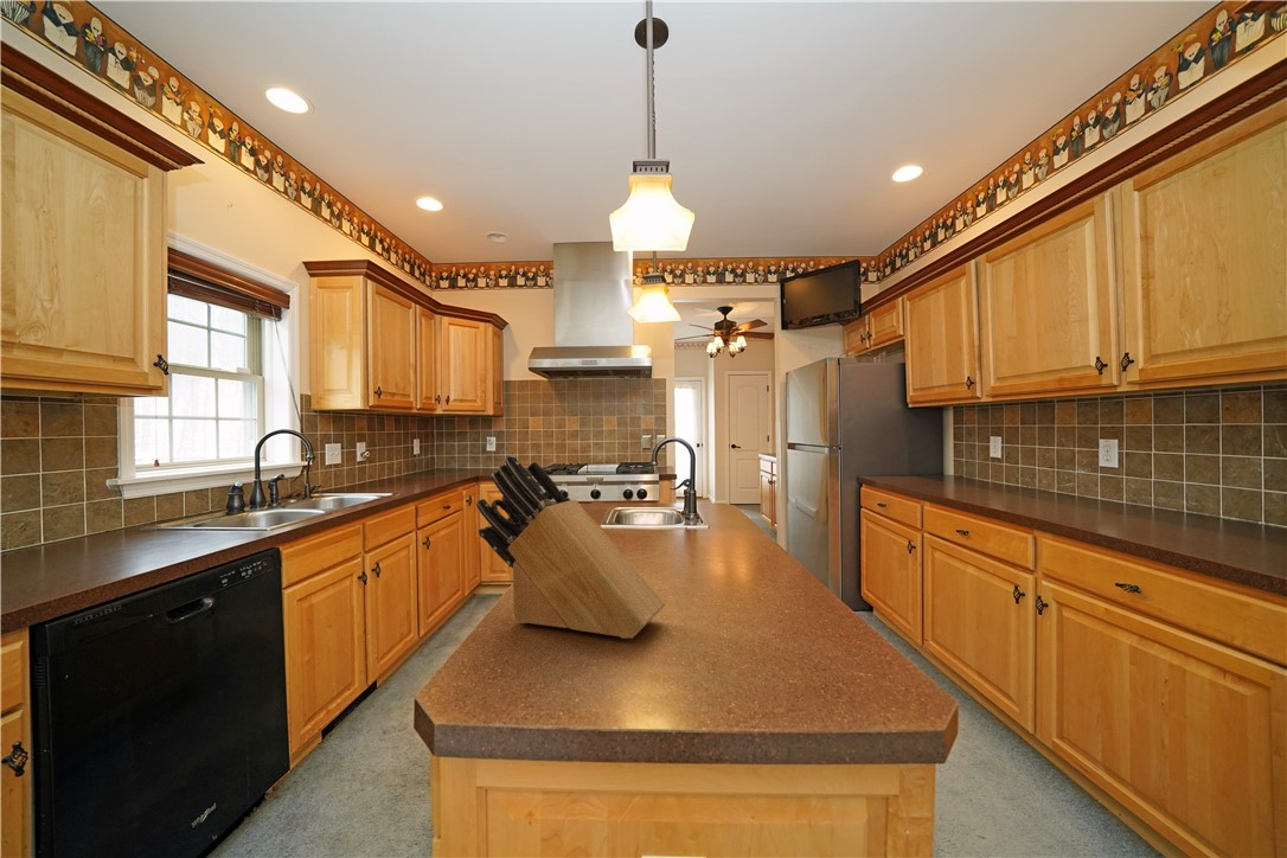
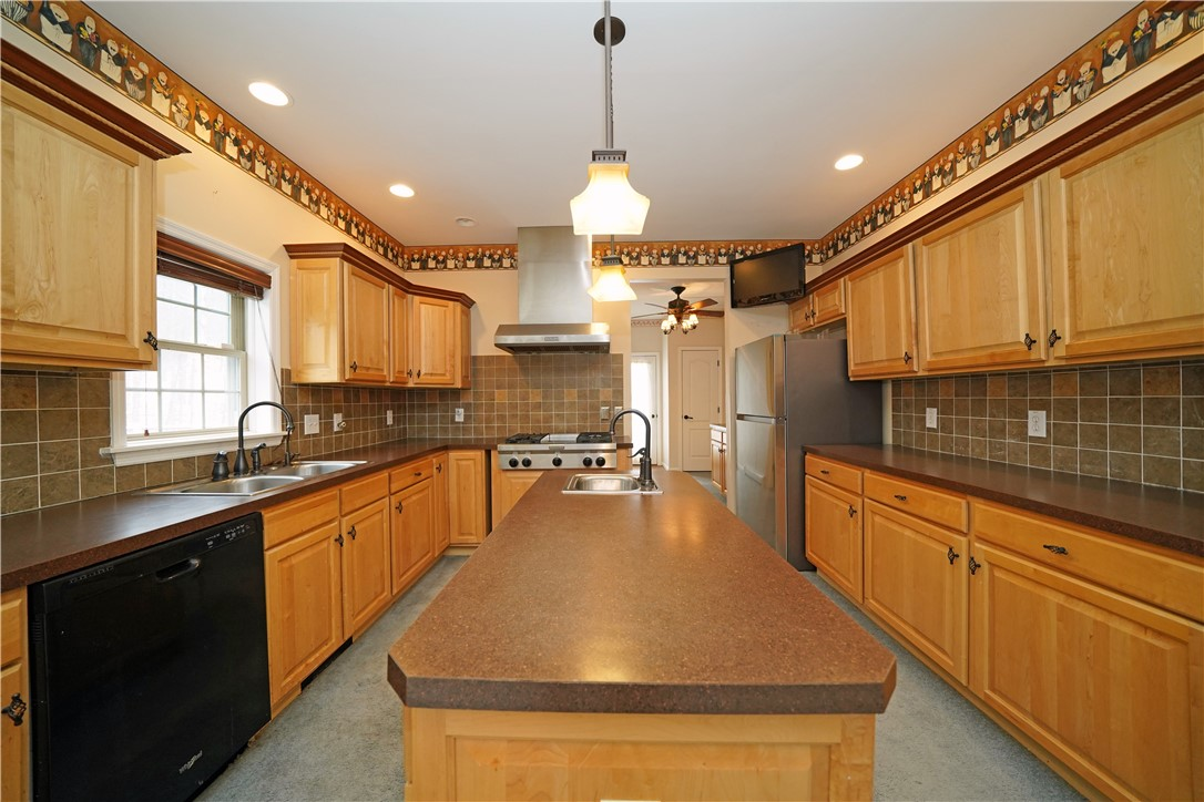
- knife block (566, 536)
